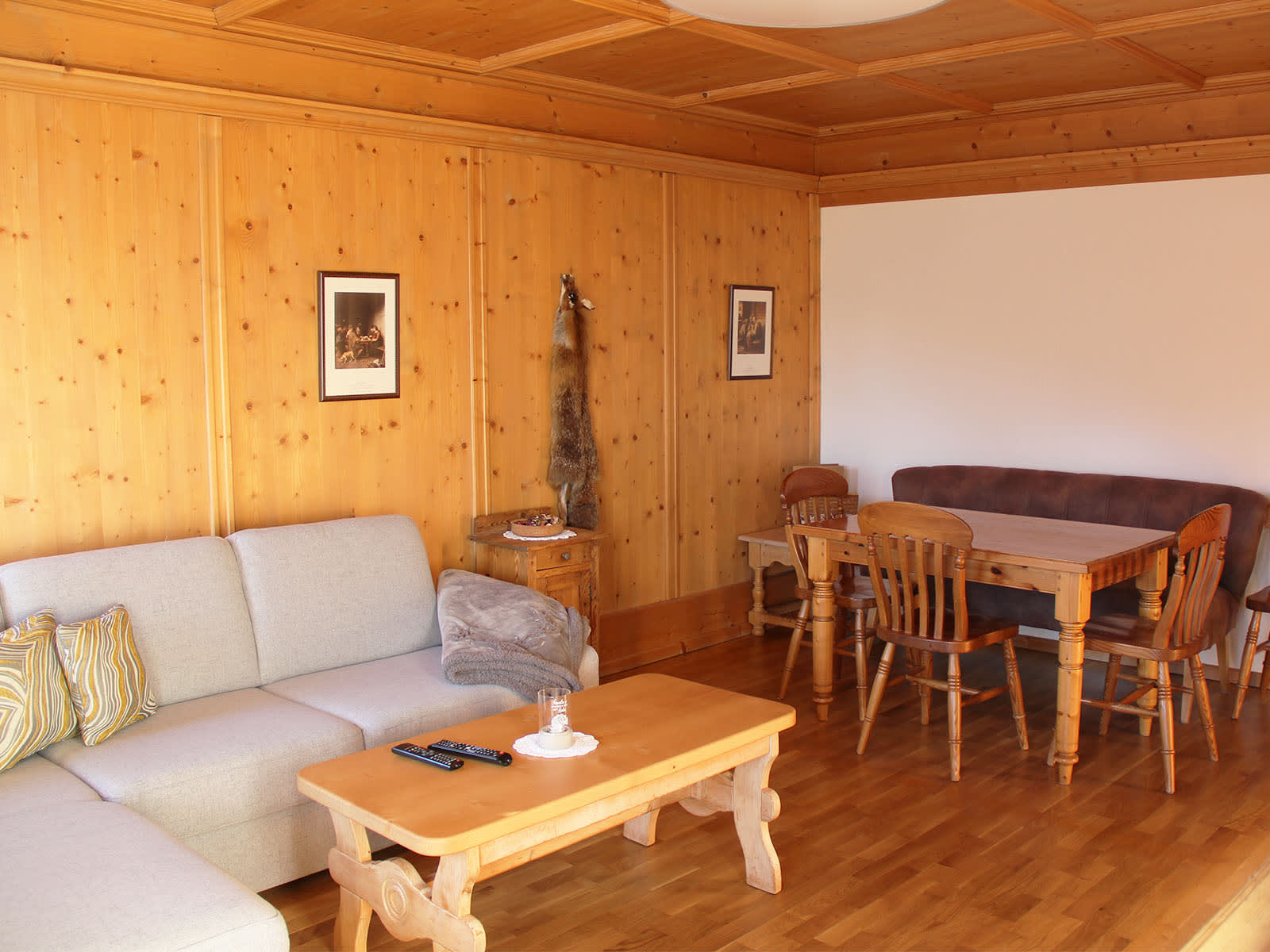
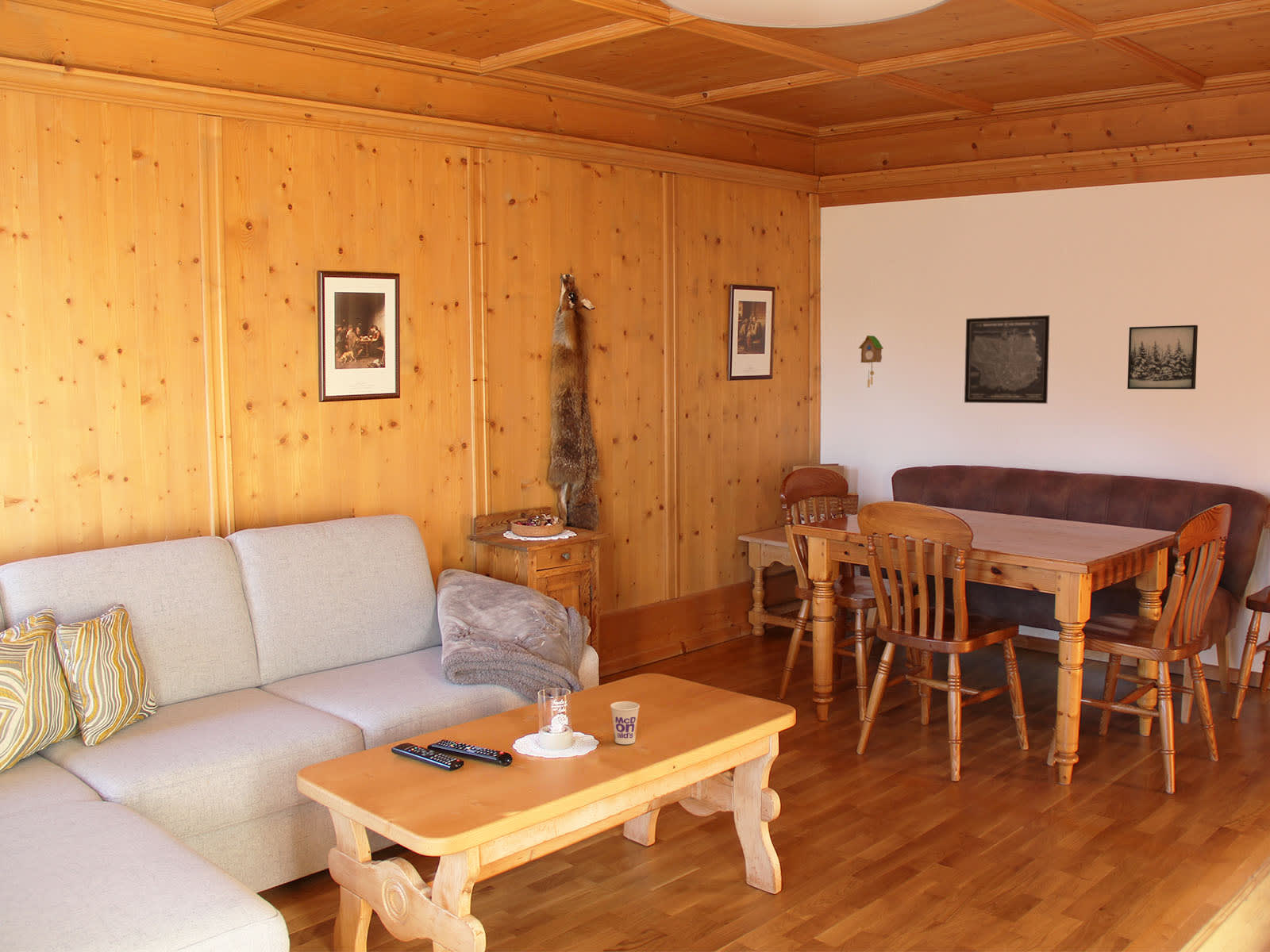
+ cuckoo clock (870, 362)
+ wall art (1006, 359)
+ wall art (1161, 357)
+ cup (625, 723)
